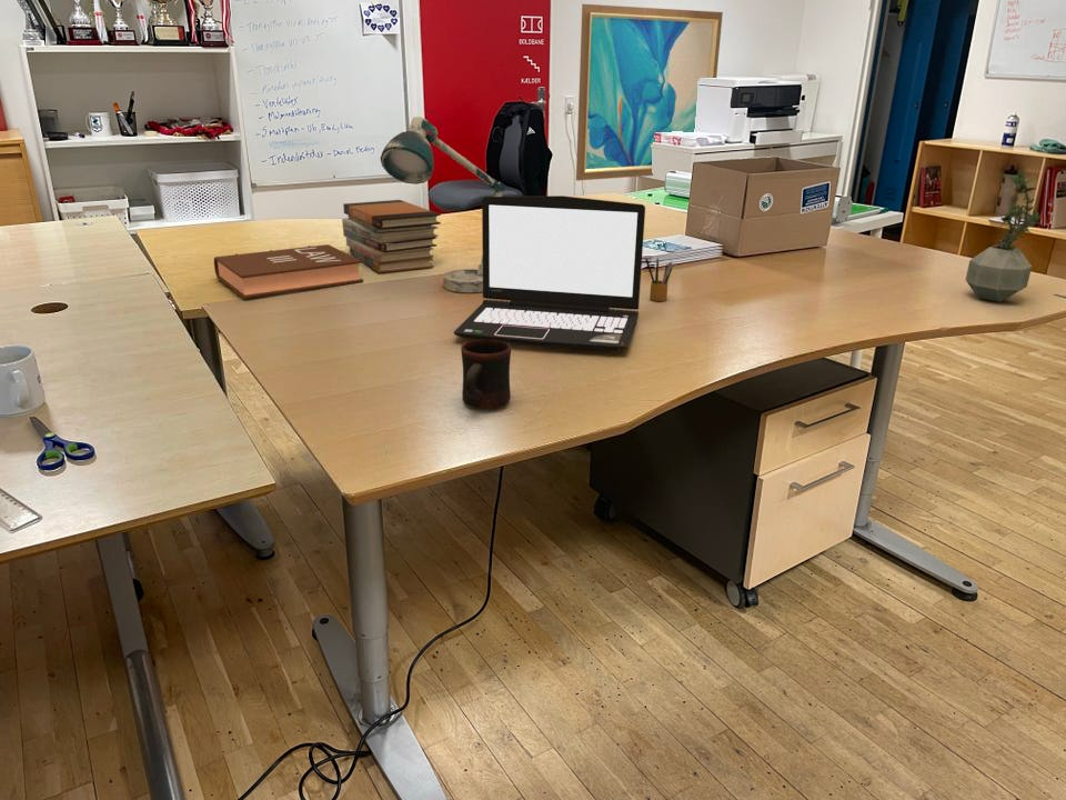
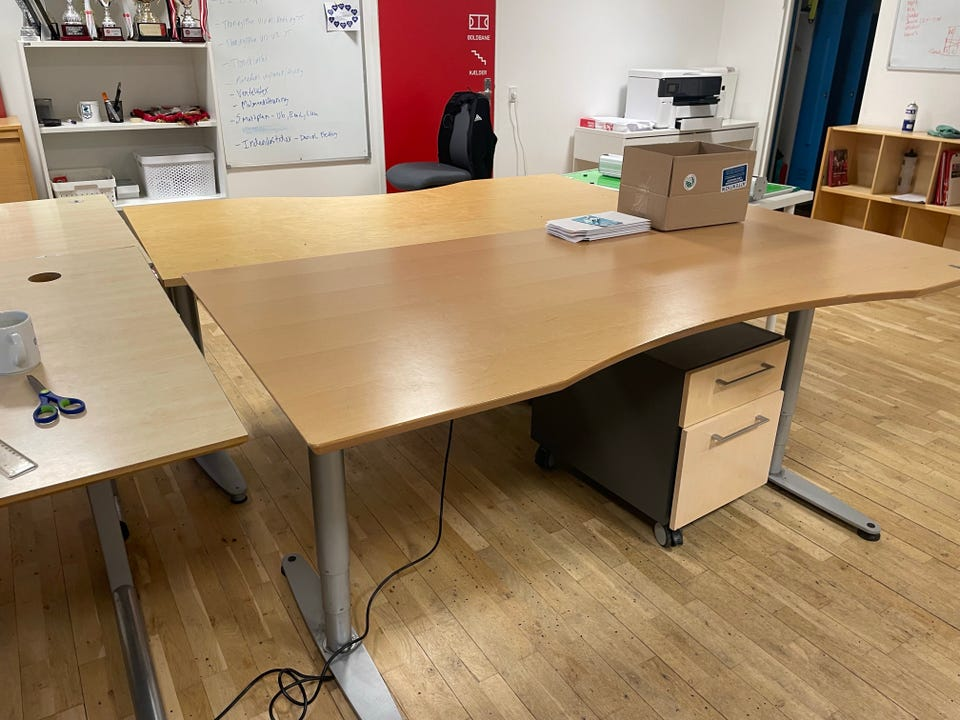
- book (288, 268)
- book stack (390, 234)
- desk lamp (426, 180)
- wall art (651, 94)
- mug (482, 378)
- potted plant (1009, 236)
- pencil box (657, 278)
- laptop (550, 269)
